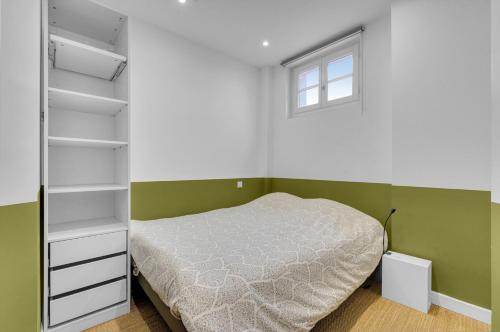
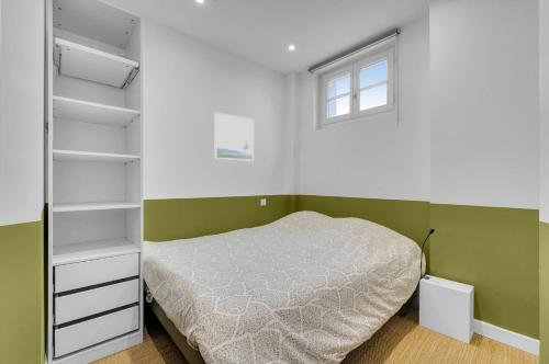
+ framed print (235, 137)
